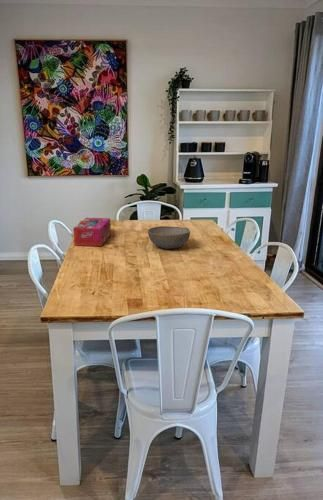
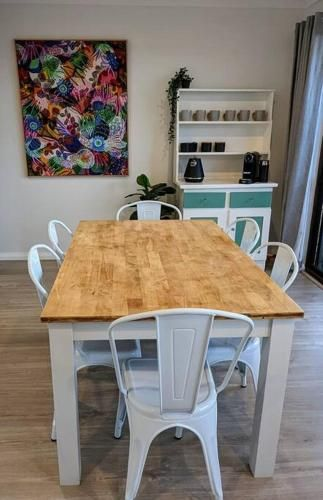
- tissue box (93, 231)
- bowl (168, 238)
